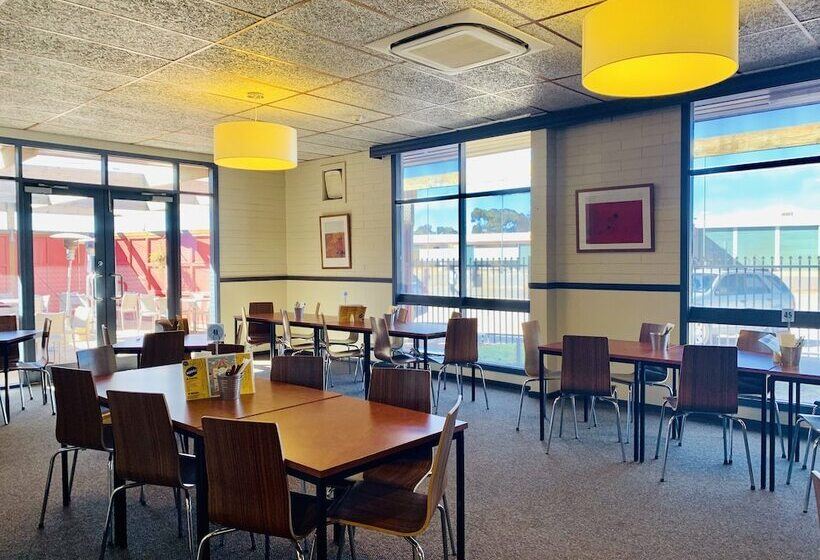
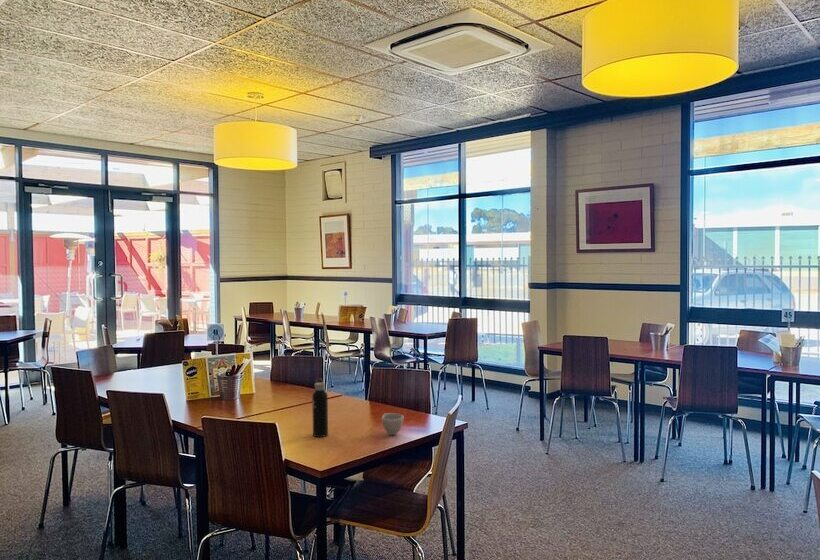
+ water bottle (320, 406)
+ cup (390, 423)
